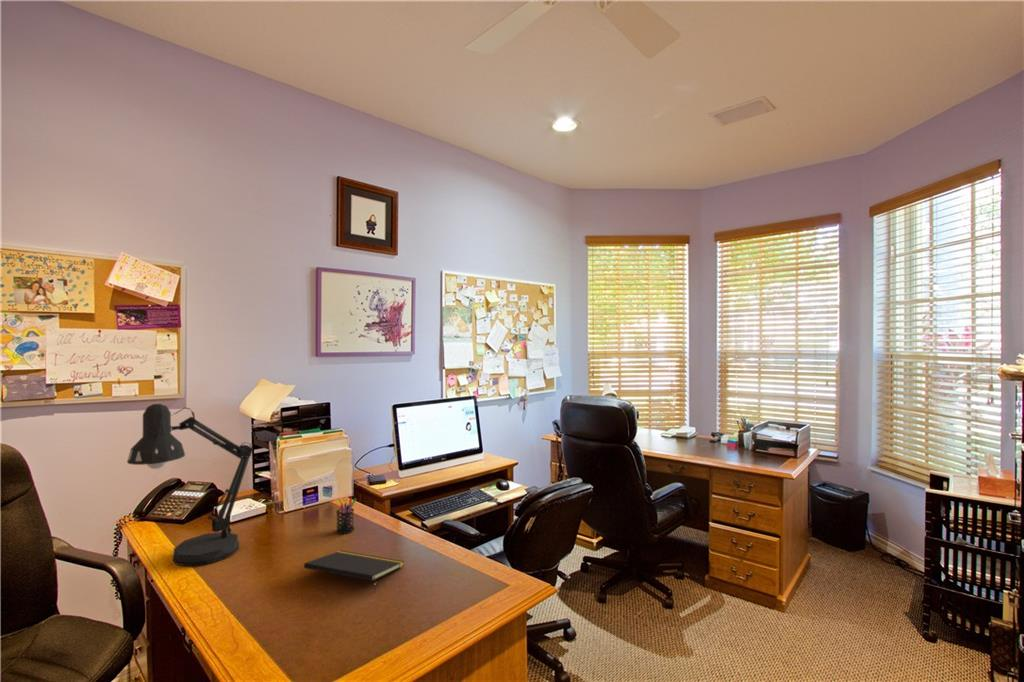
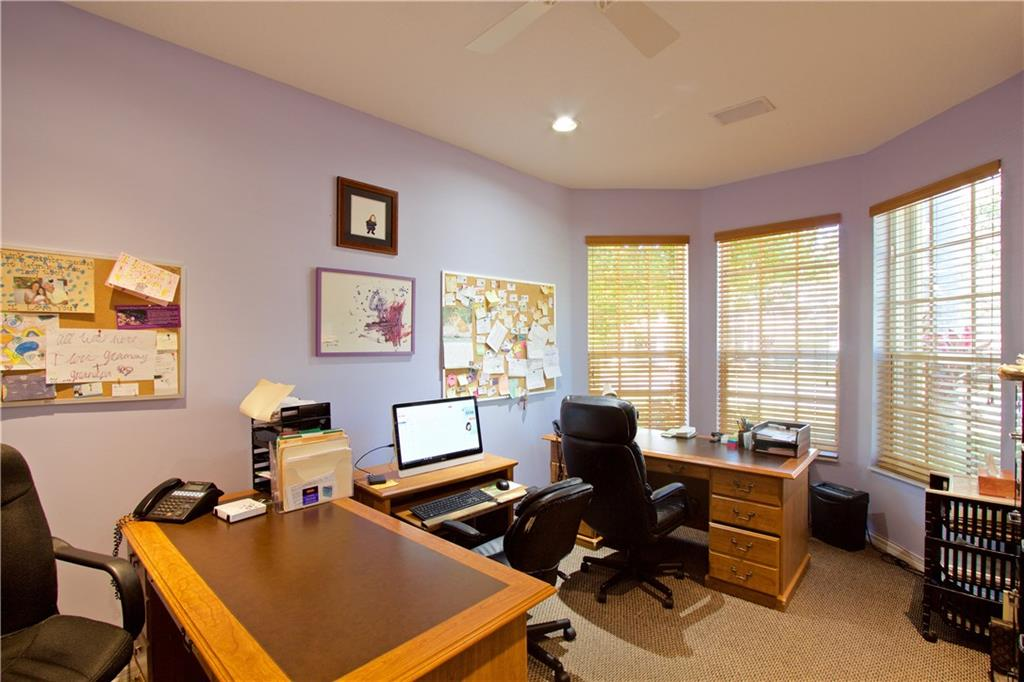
- notepad (355, 564)
- pen holder (347, 512)
- desk lamp (183, 456)
